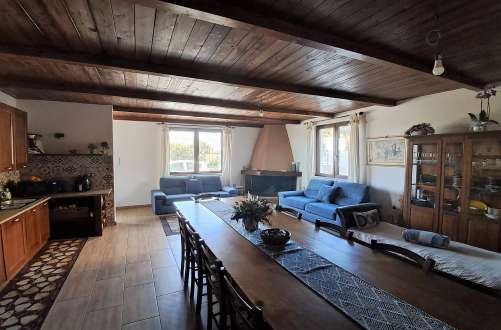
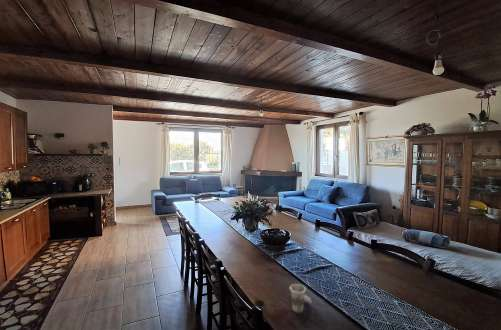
+ cup (300, 296)
